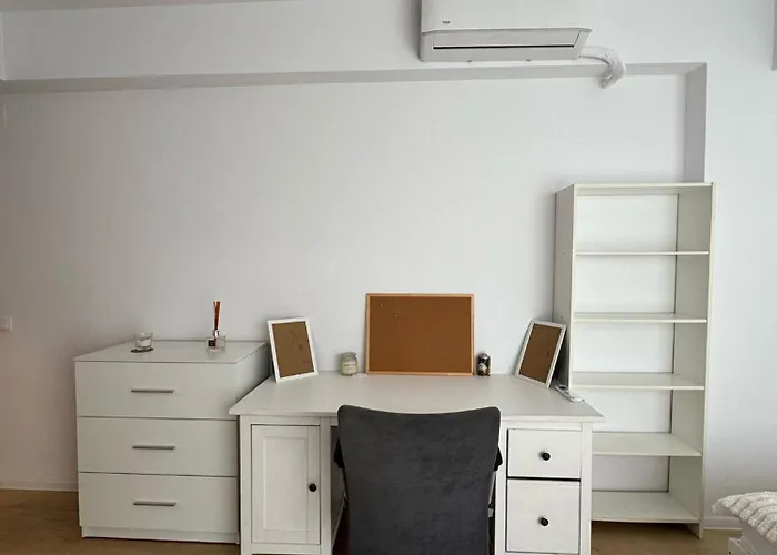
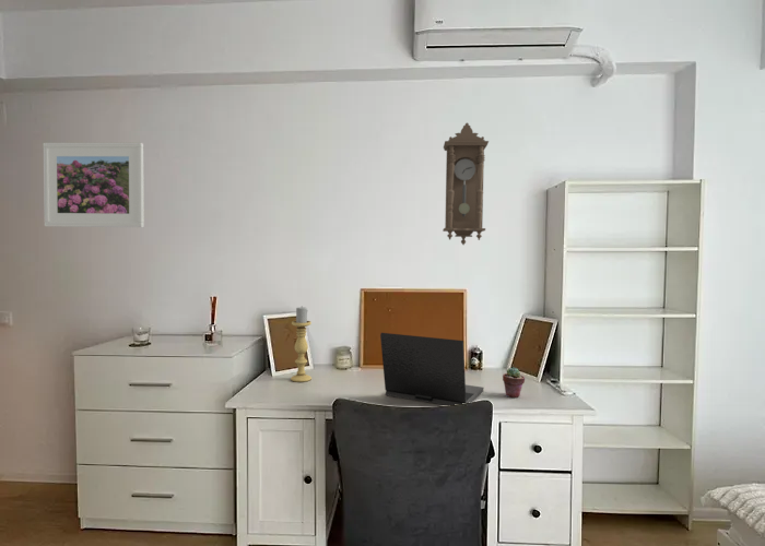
+ pendulum clock (464, 186)
+ laptop (434, 363)
+ potted succulent (513, 381)
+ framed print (93, 185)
+ candle holder (301, 342)
